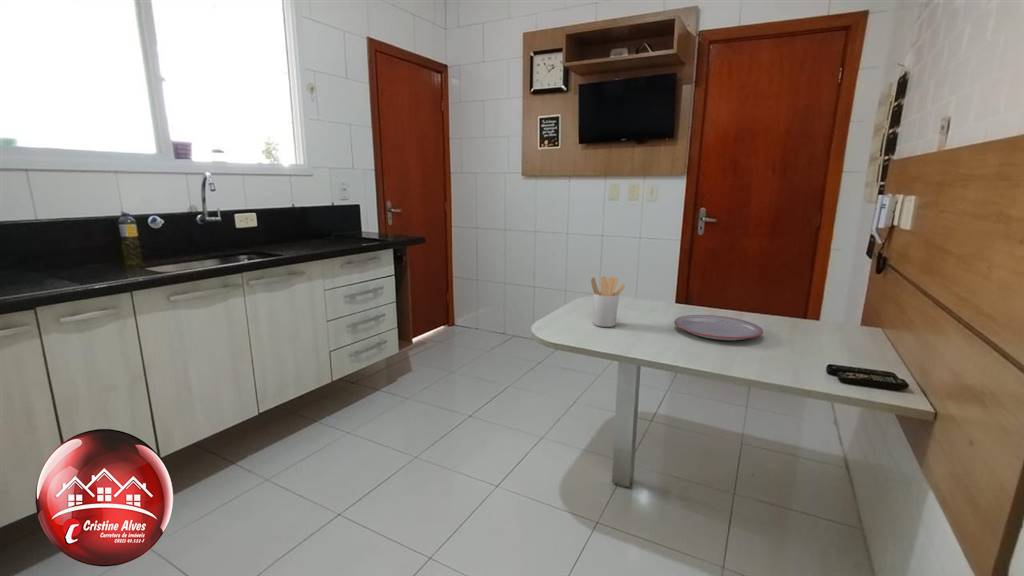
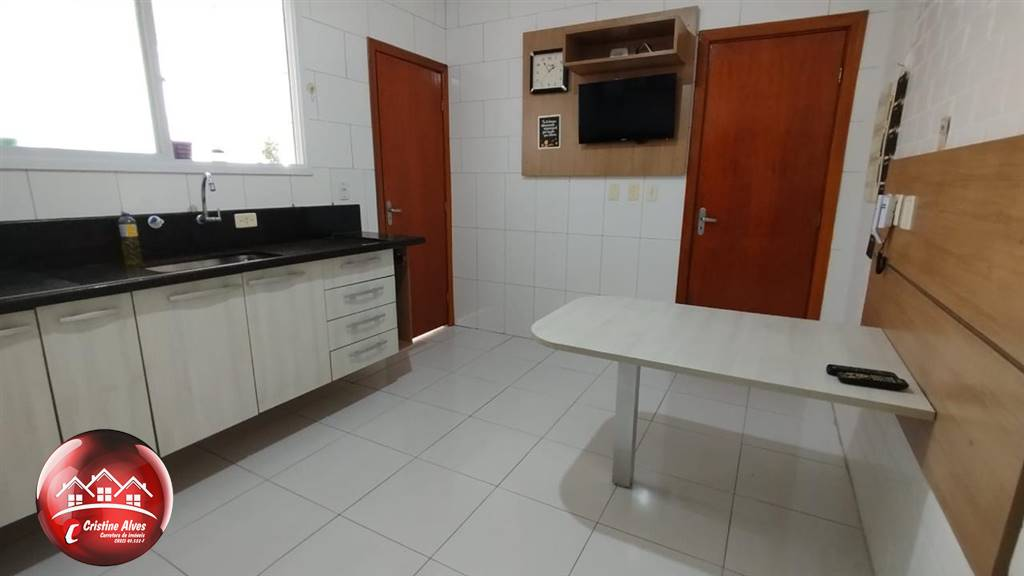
- plate (716, 328)
- utensil holder (606, 300)
